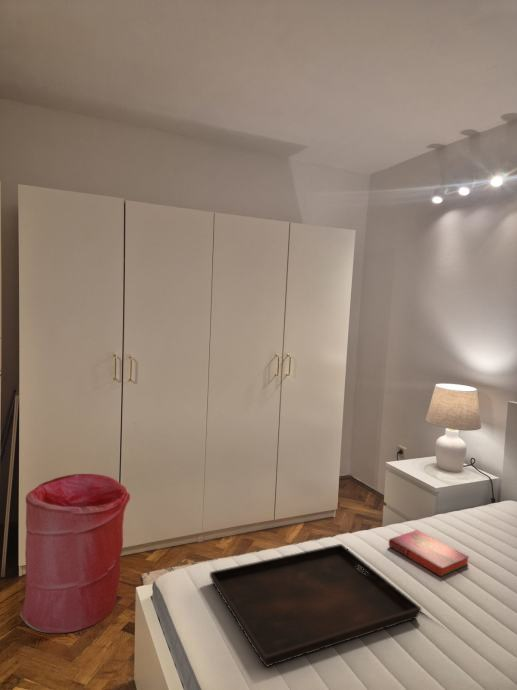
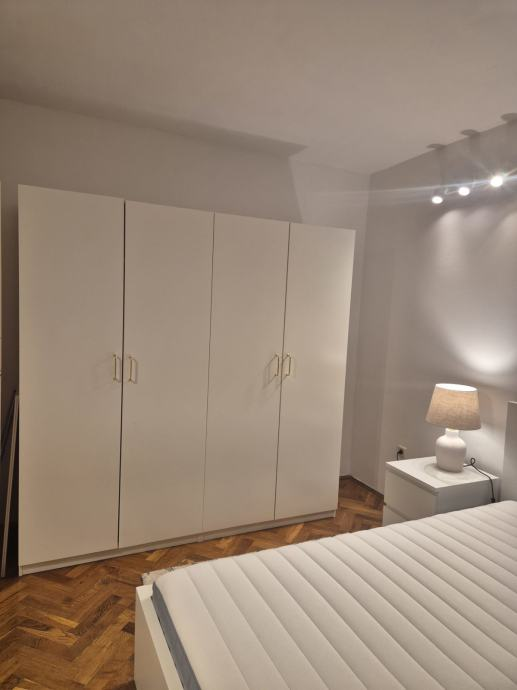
- serving tray (310, 594)
- laundry hamper (76, 545)
- hardback book (427, 551)
